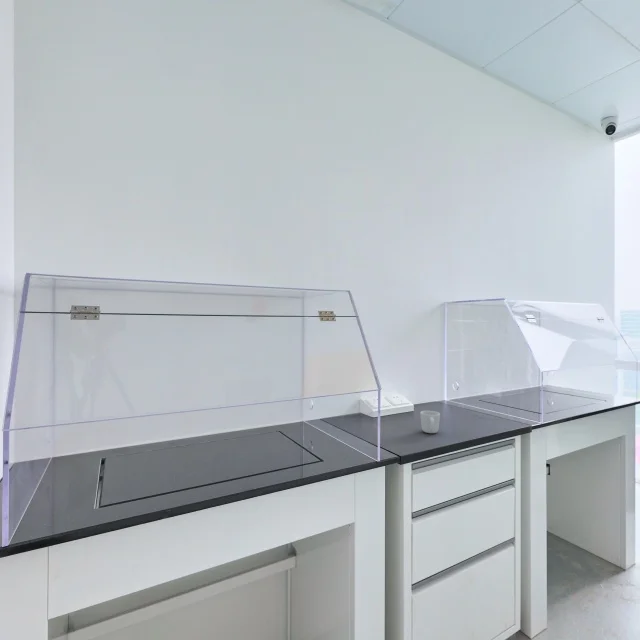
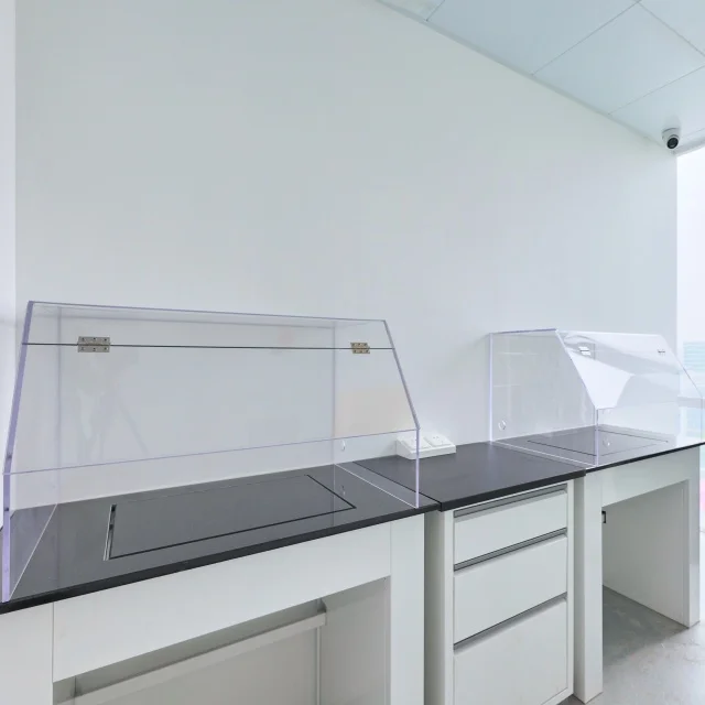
- cup (430, 423)
